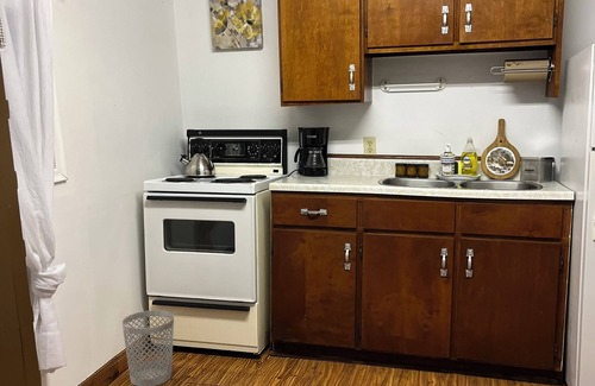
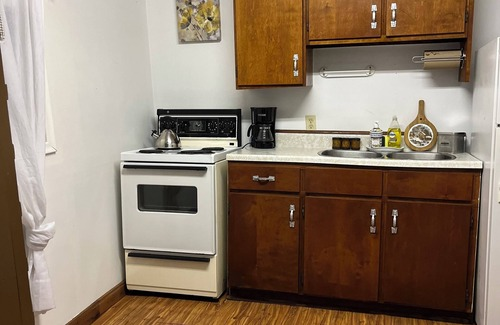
- wastebasket (149, 349)
